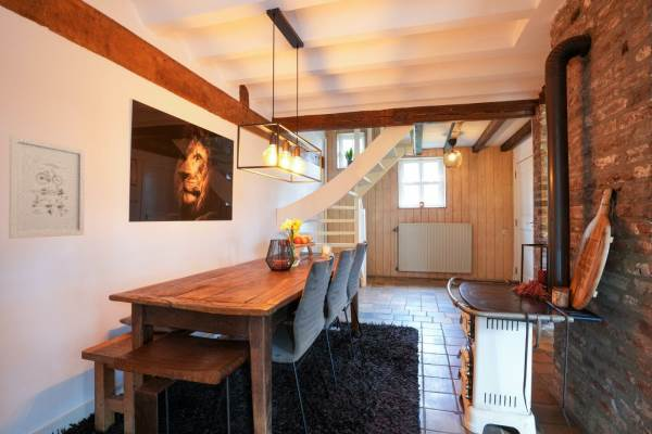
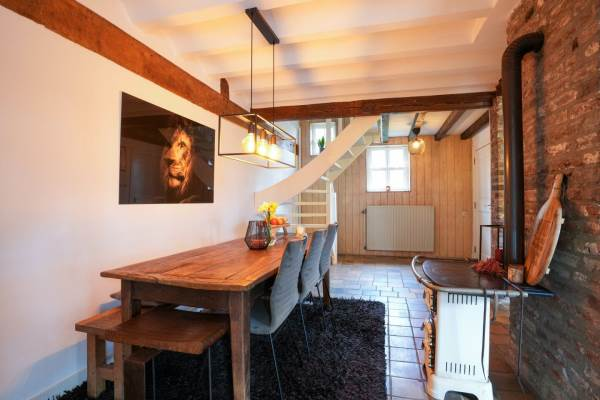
- wall art (50, 190)
